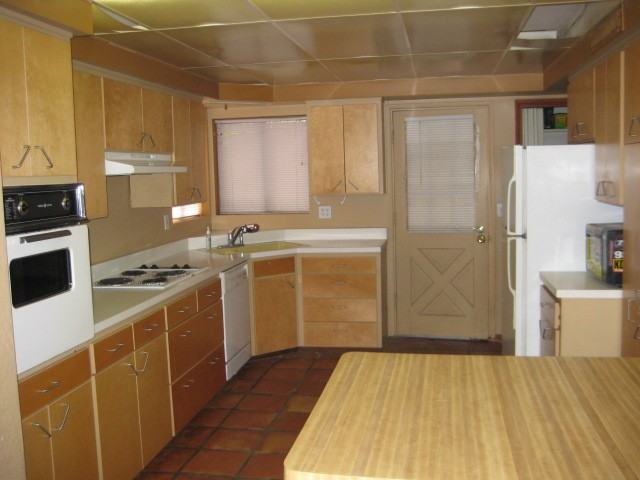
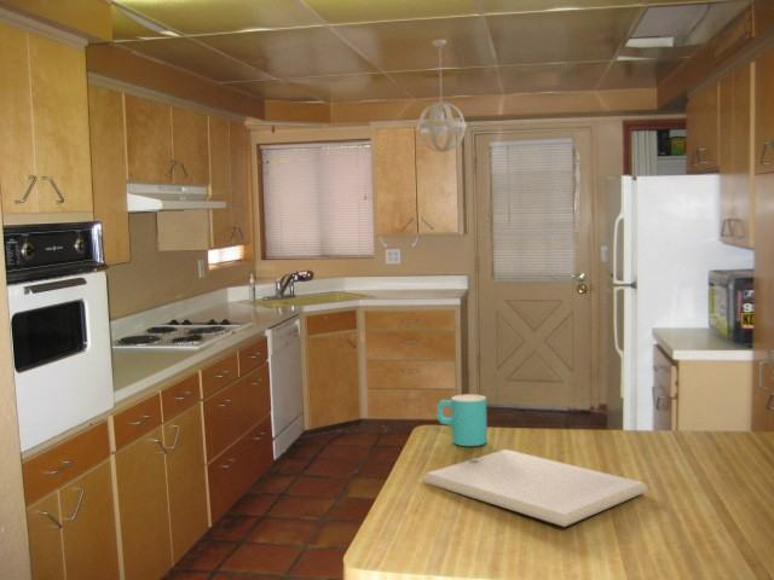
+ cup (464, 418)
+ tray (531, 482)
+ pendant light (441, 98)
